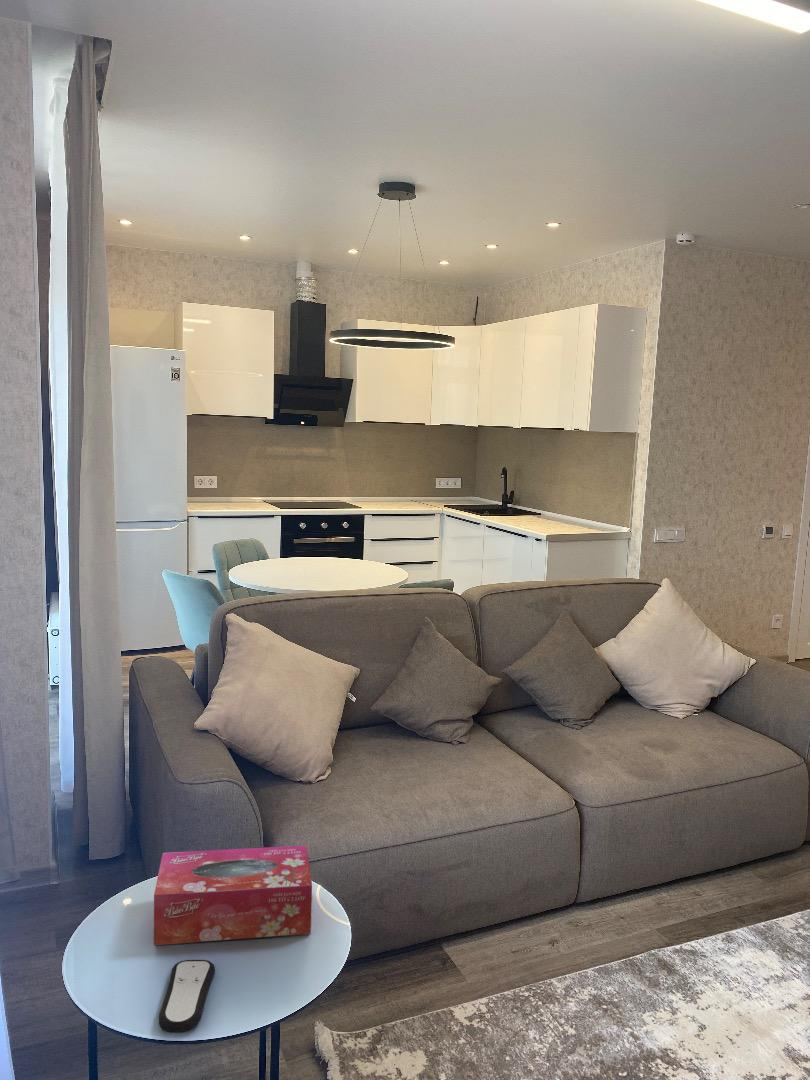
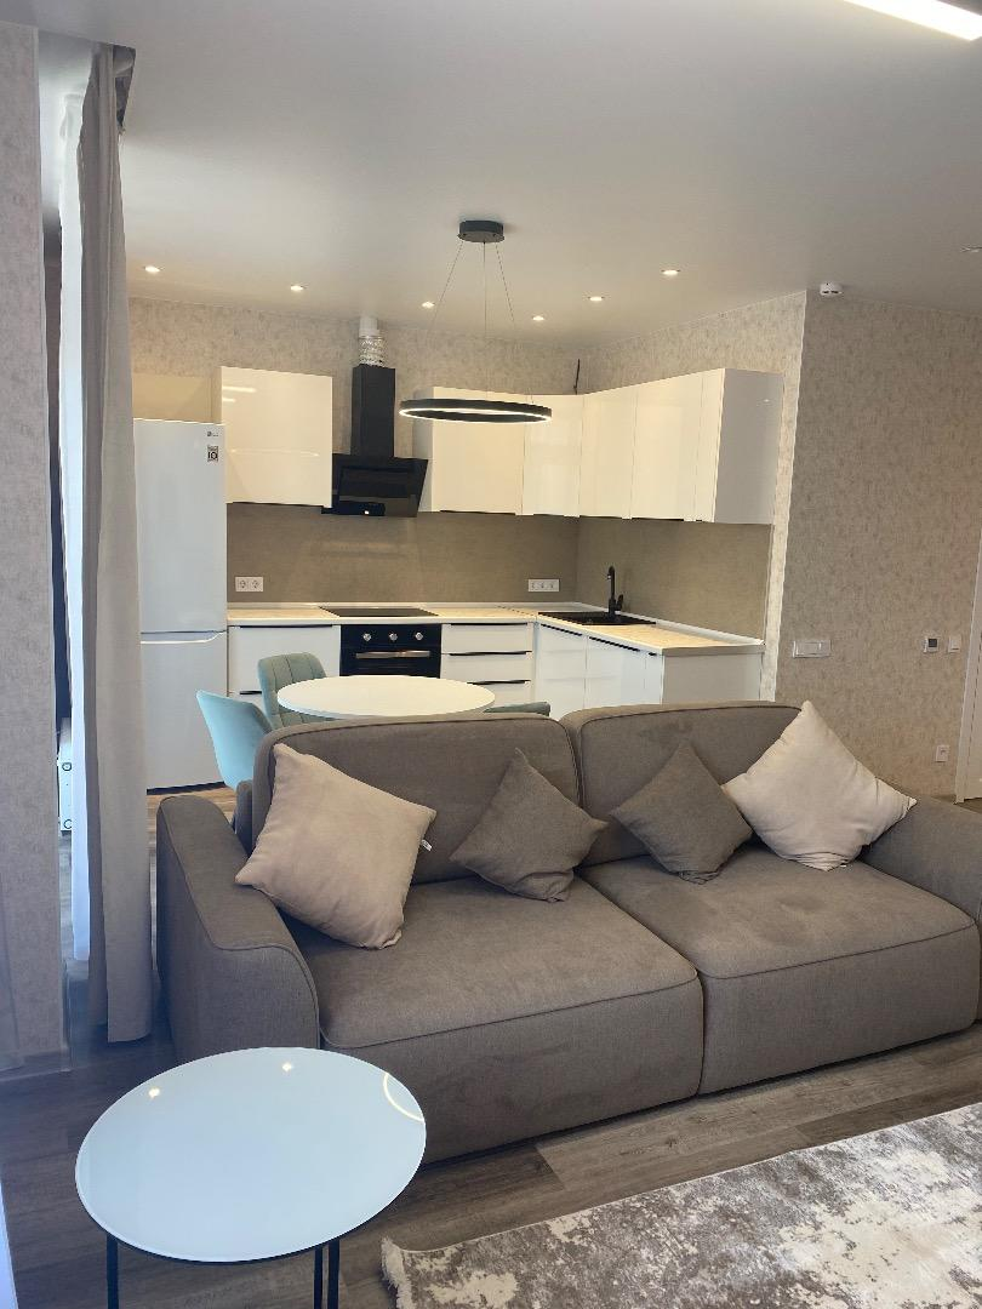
- remote control (186, 993)
- tissue box (234, 892)
